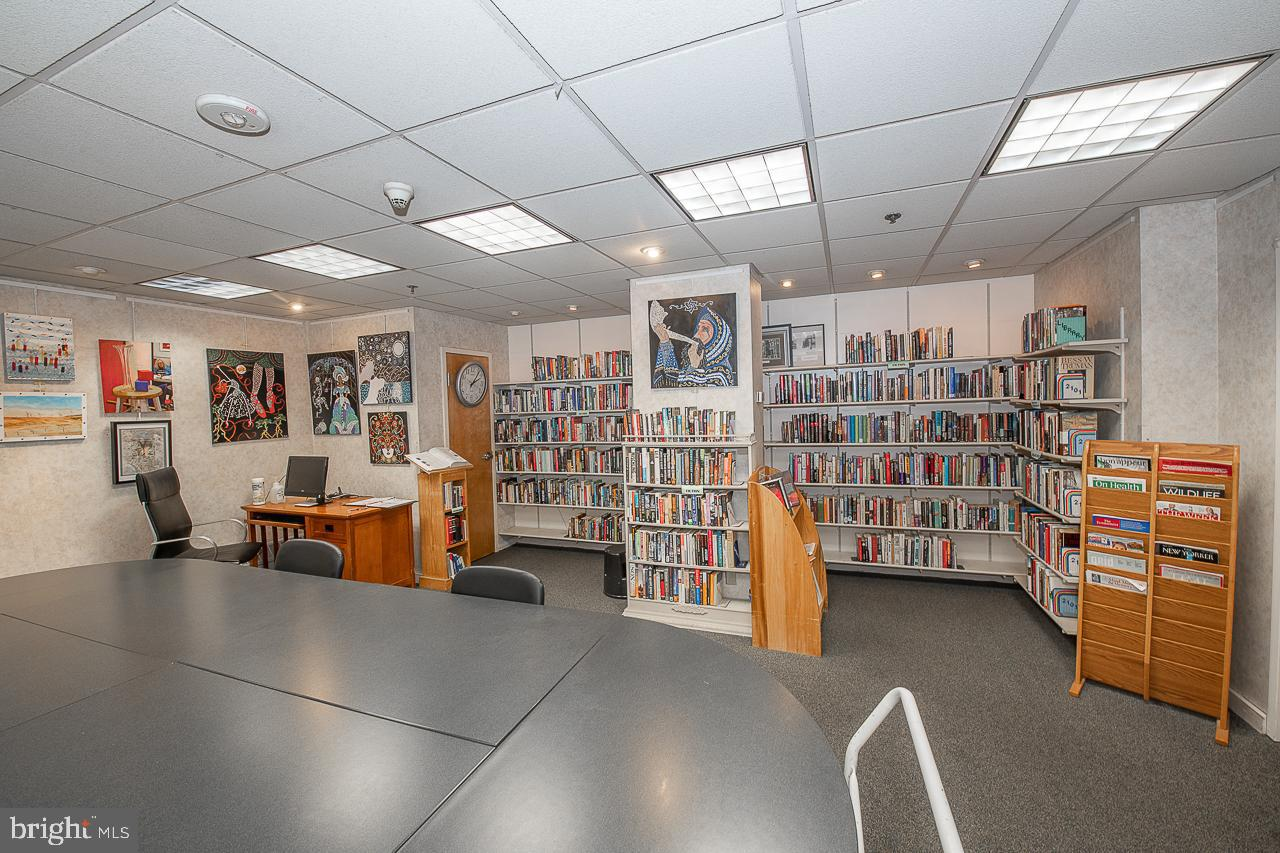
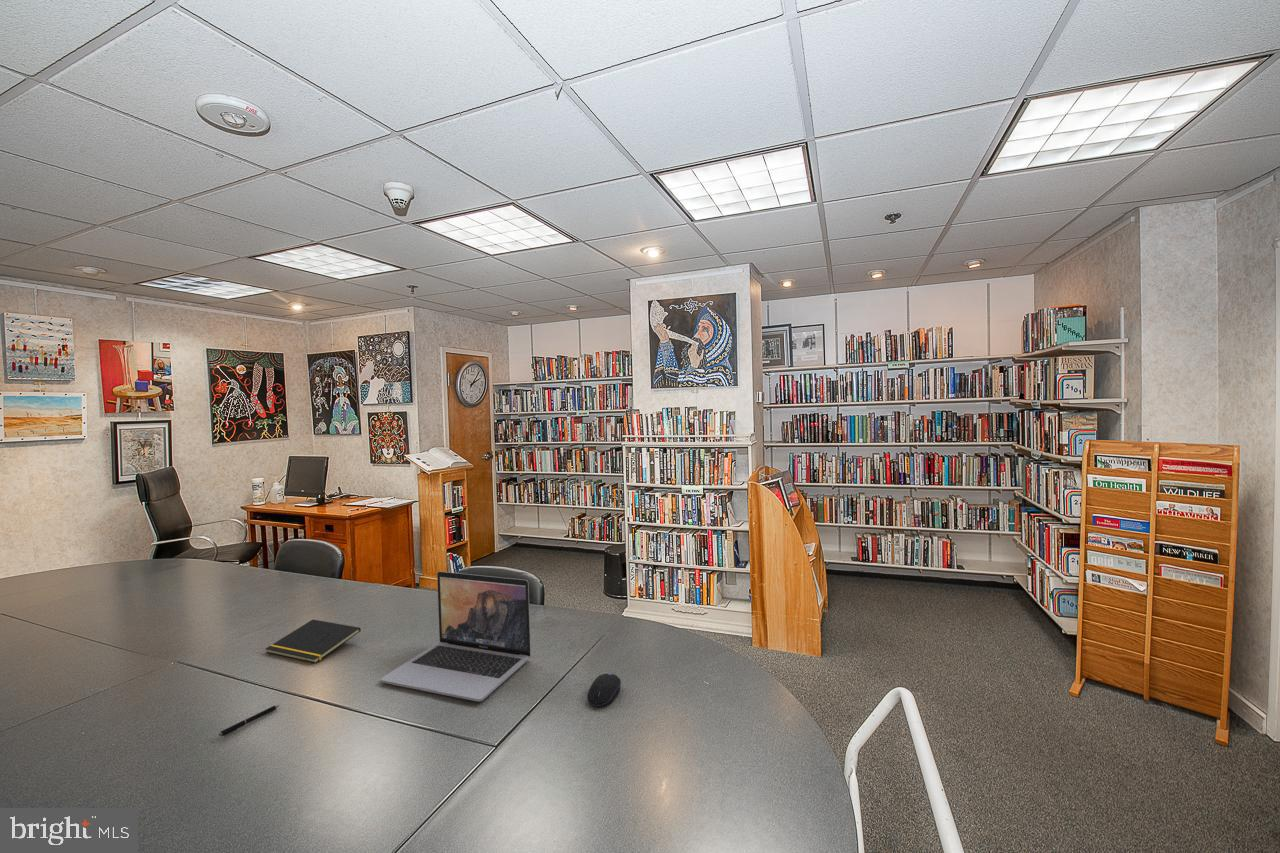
+ pen (251, 718)
+ notepad (314, 639)
+ computer mouse (604, 687)
+ laptop (456, 629)
